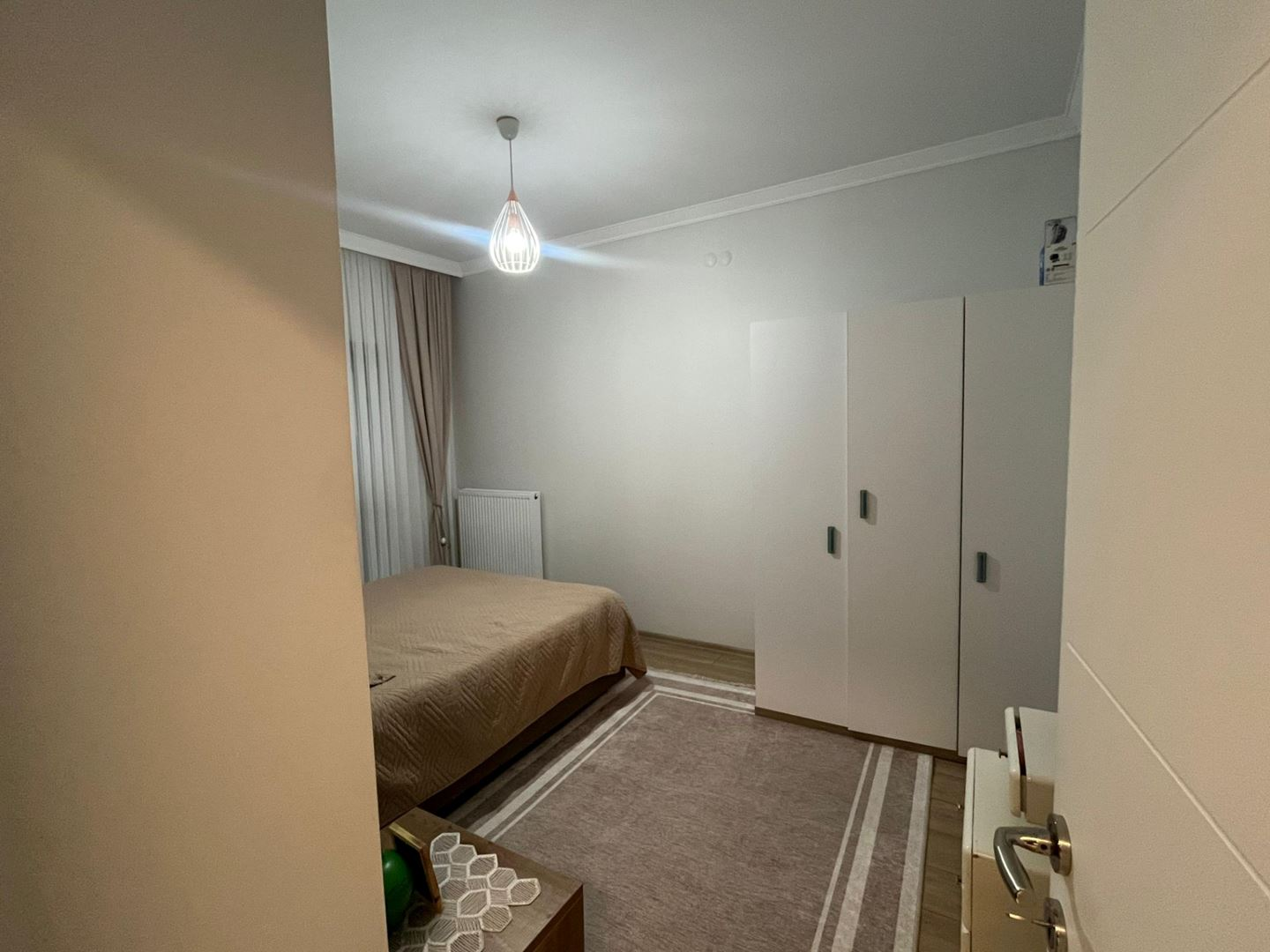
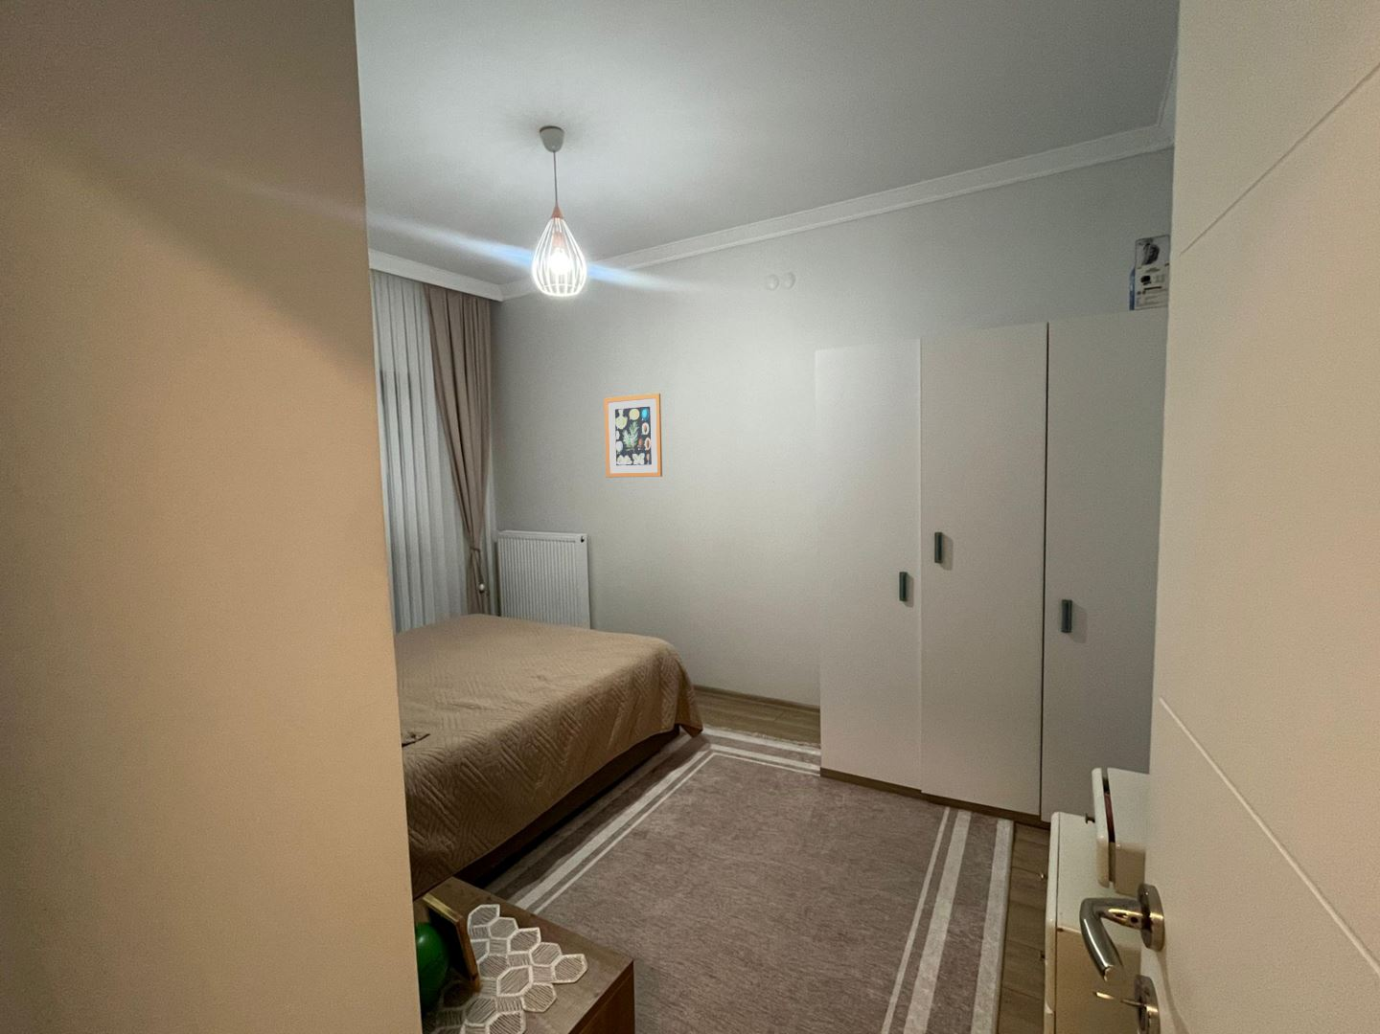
+ wall art (632, 437)
